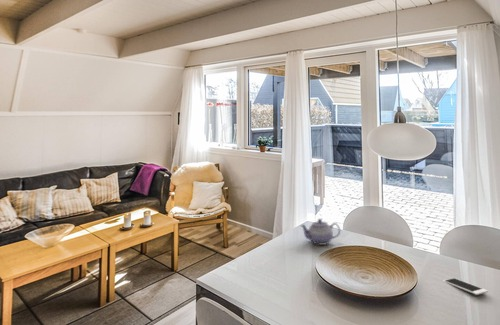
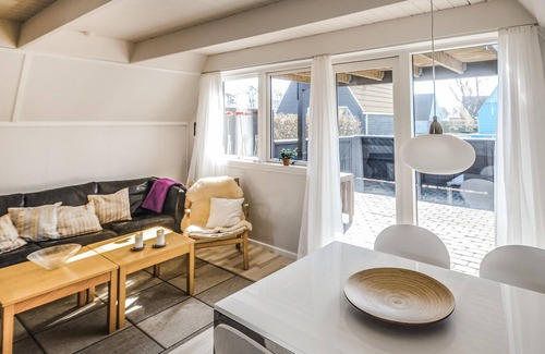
- cell phone (463, 285)
- teapot (320, 230)
